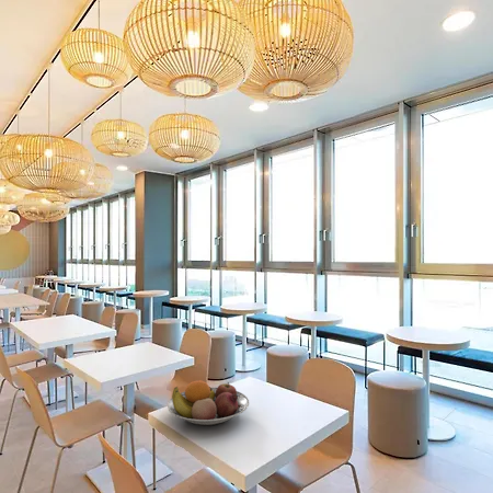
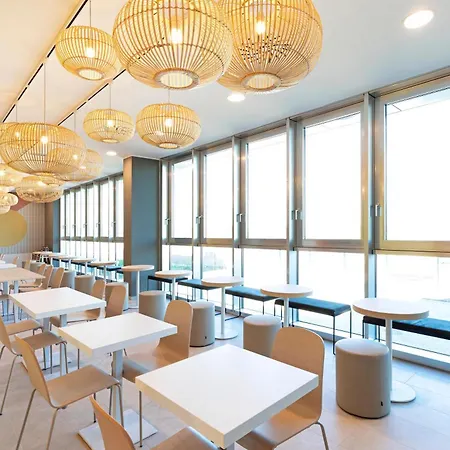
- fruit bowl (208, 399)
